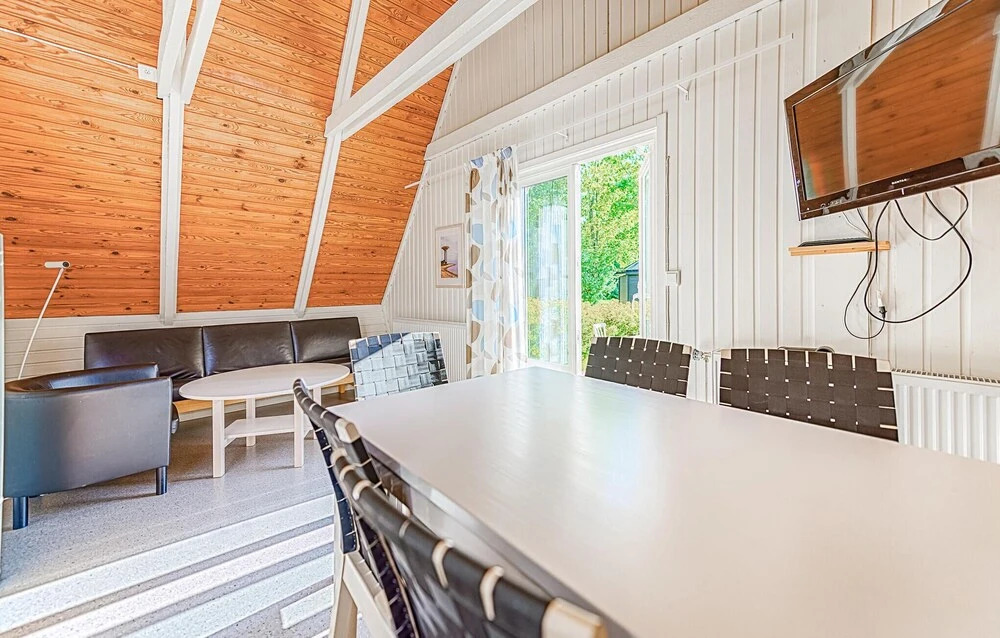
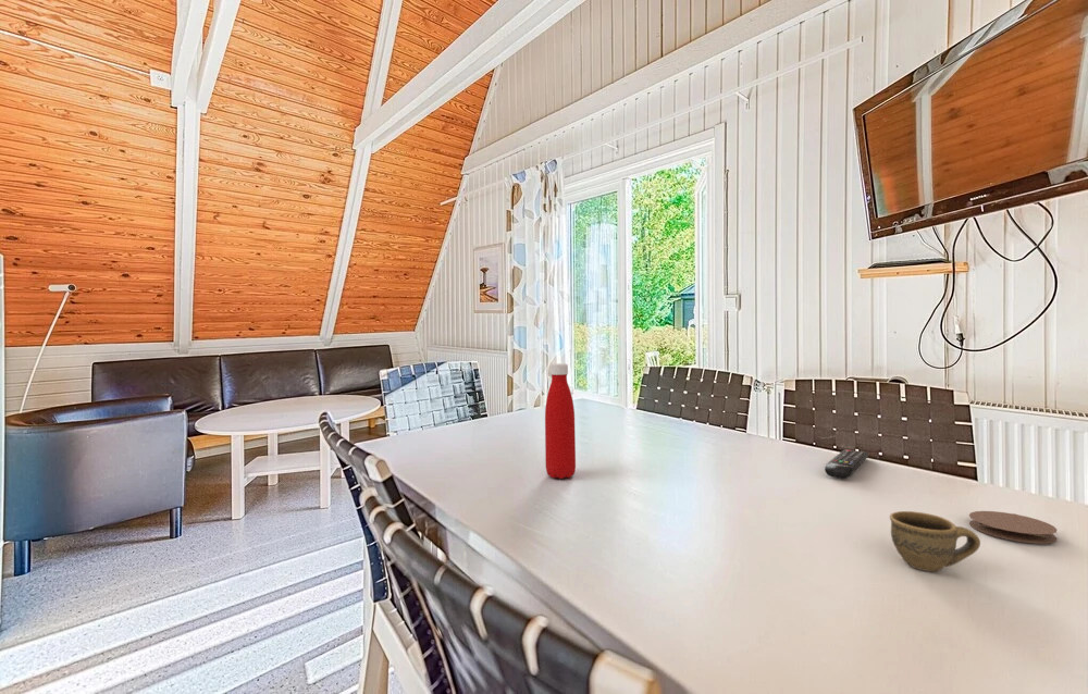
+ remote control (848, 462)
+ bottle (559, 419)
+ coaster (1011, 525)
+ cup (935, 544)
